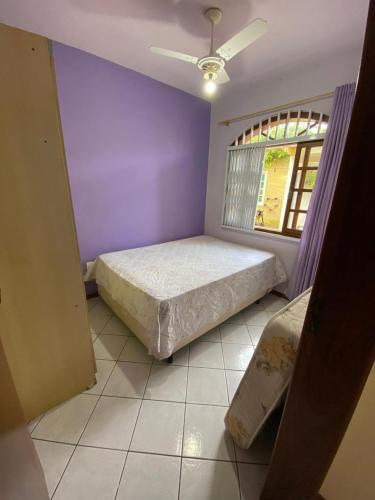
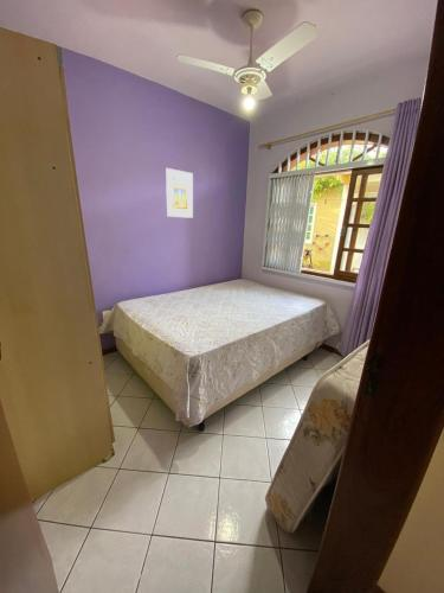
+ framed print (180, 195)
